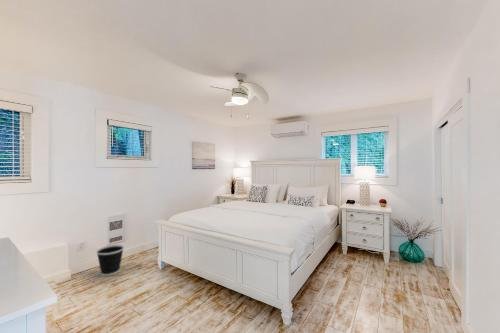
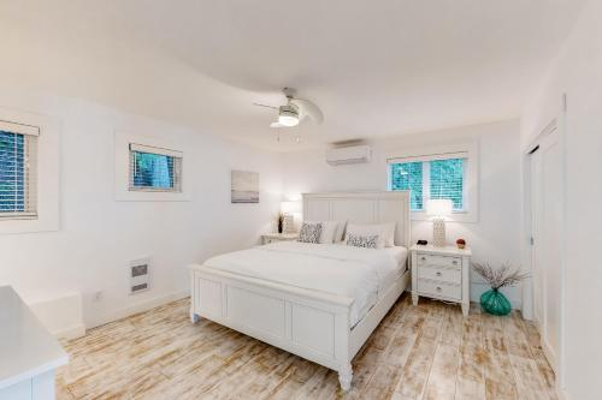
- wastebasket (110, 260)
